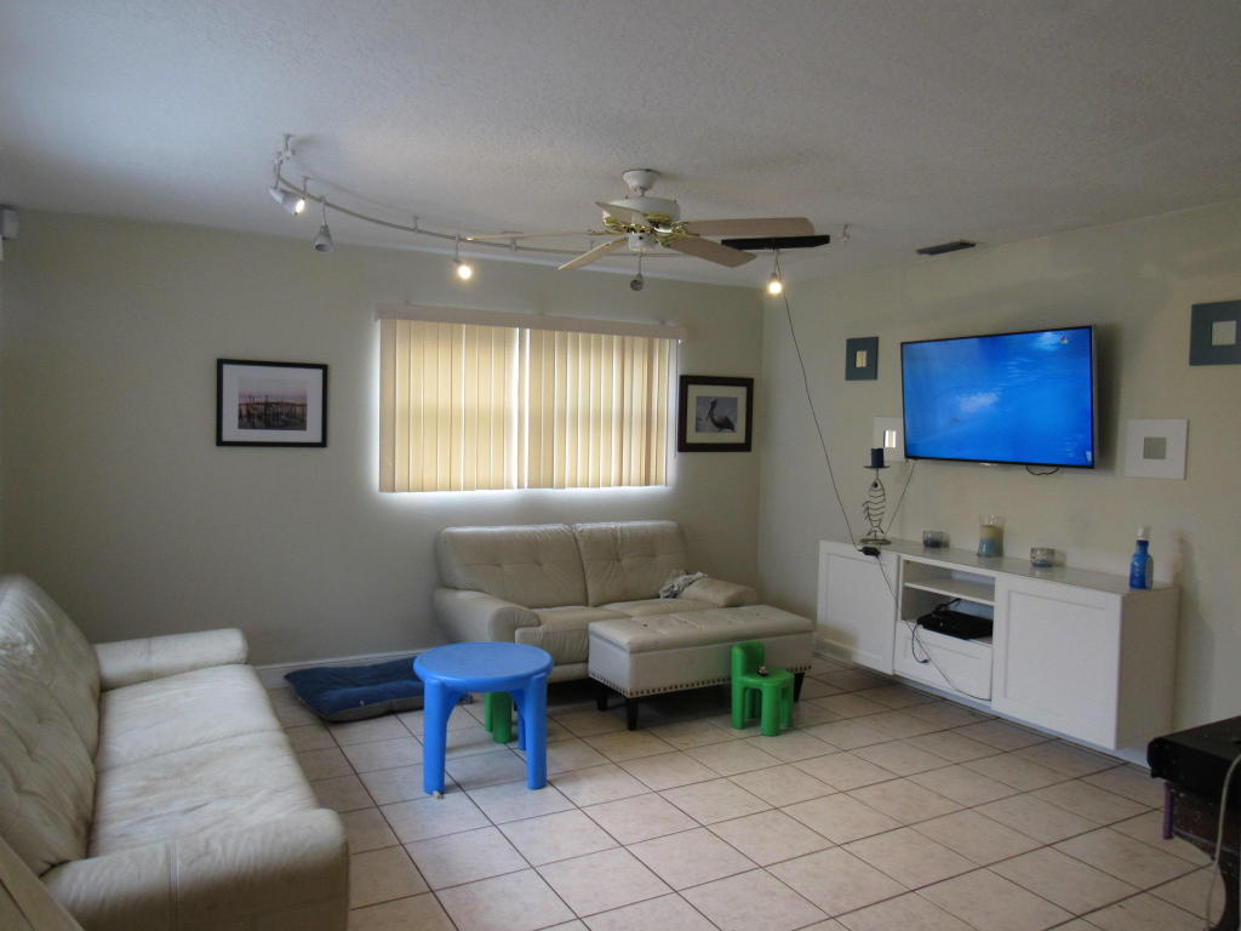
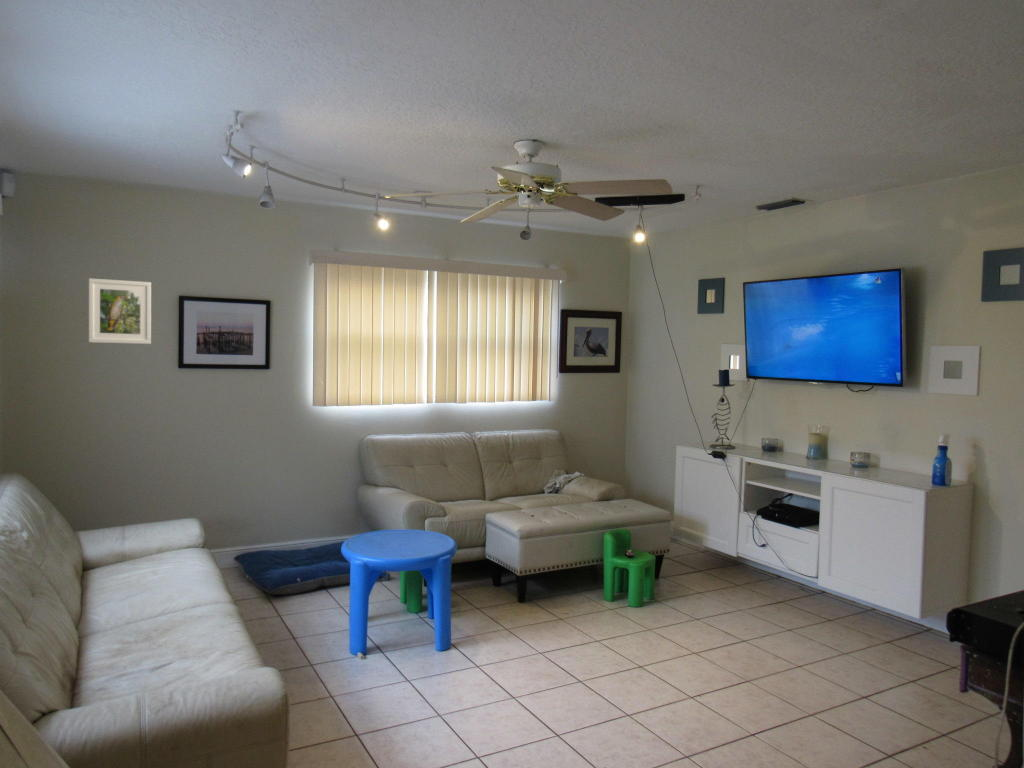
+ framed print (120, 311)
